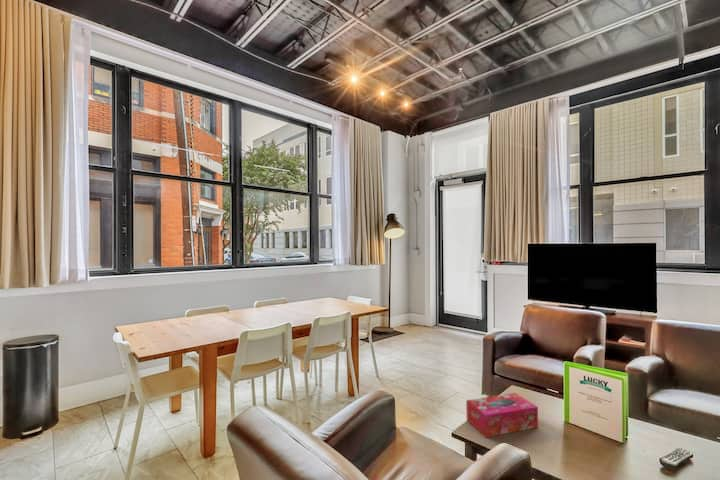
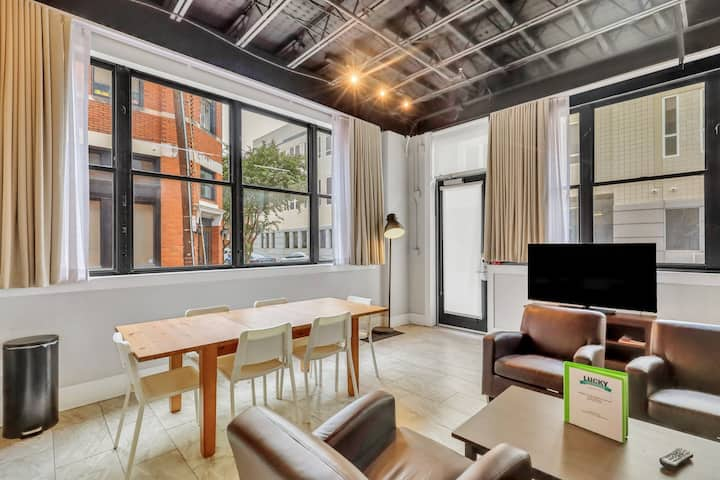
- tissue box (501, 413)
